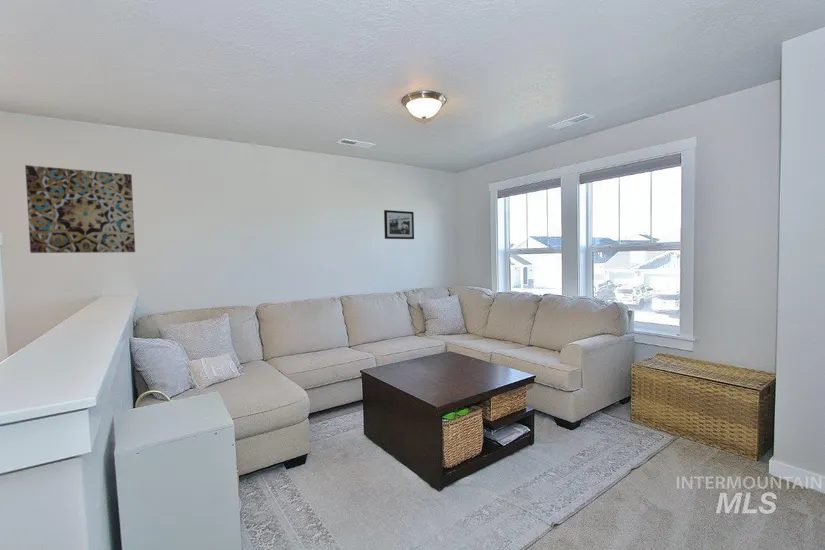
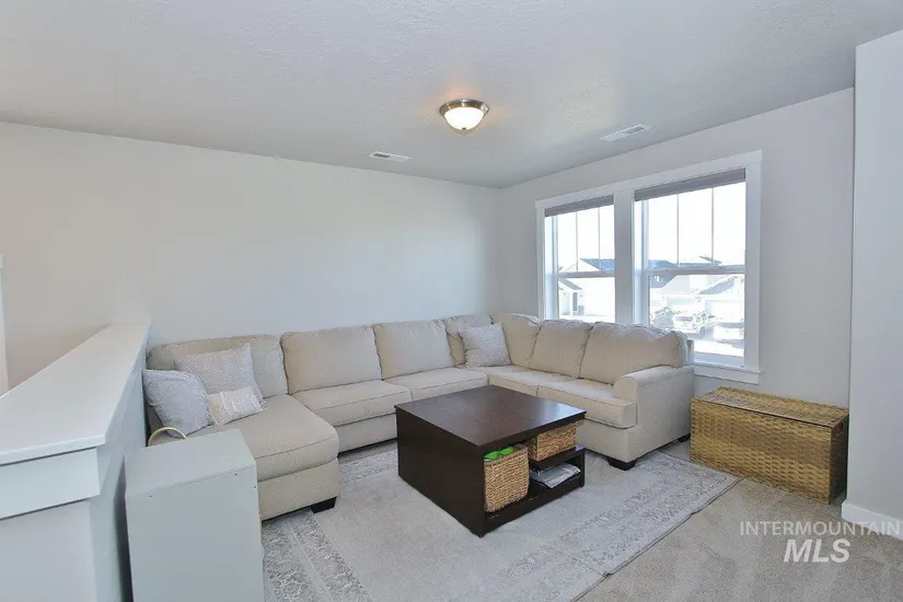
- wall art (83, 211)
- picture frame (399, 225)
